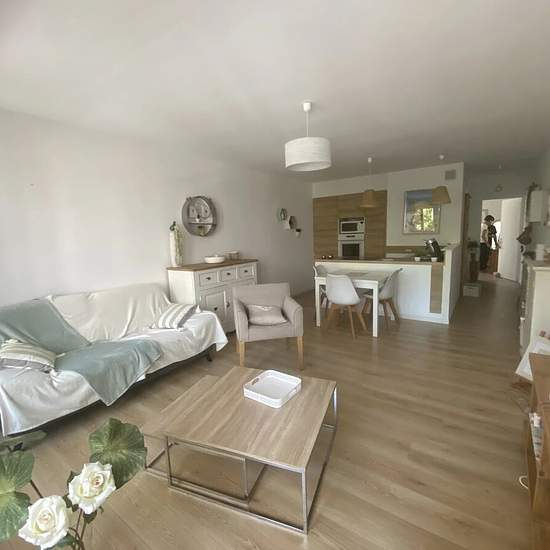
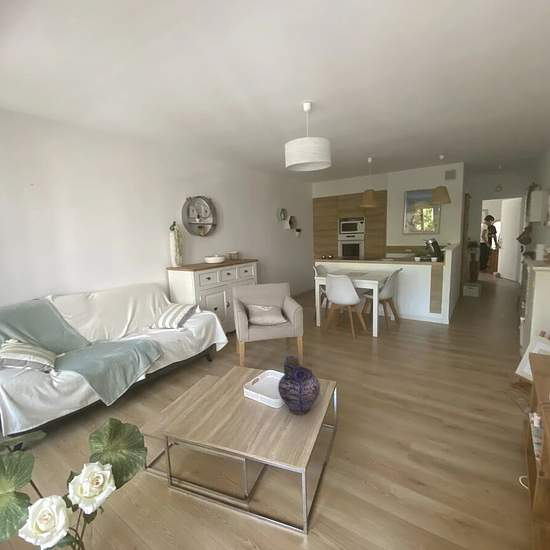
+ pottery (298, 384)
